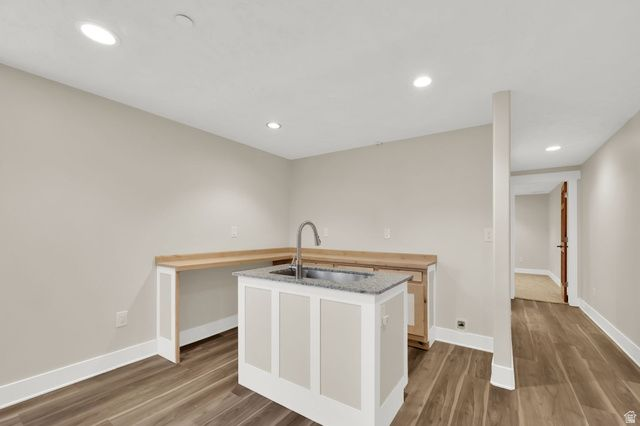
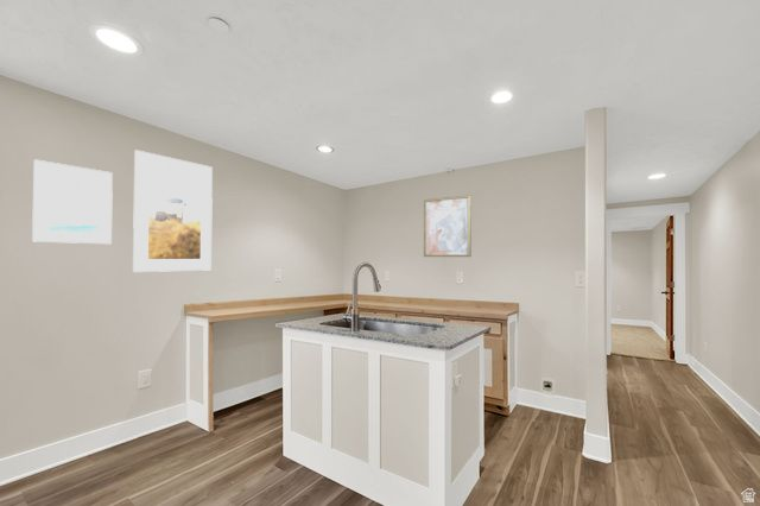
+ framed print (75, 204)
+ wall art (445, 227)
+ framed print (176, 215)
